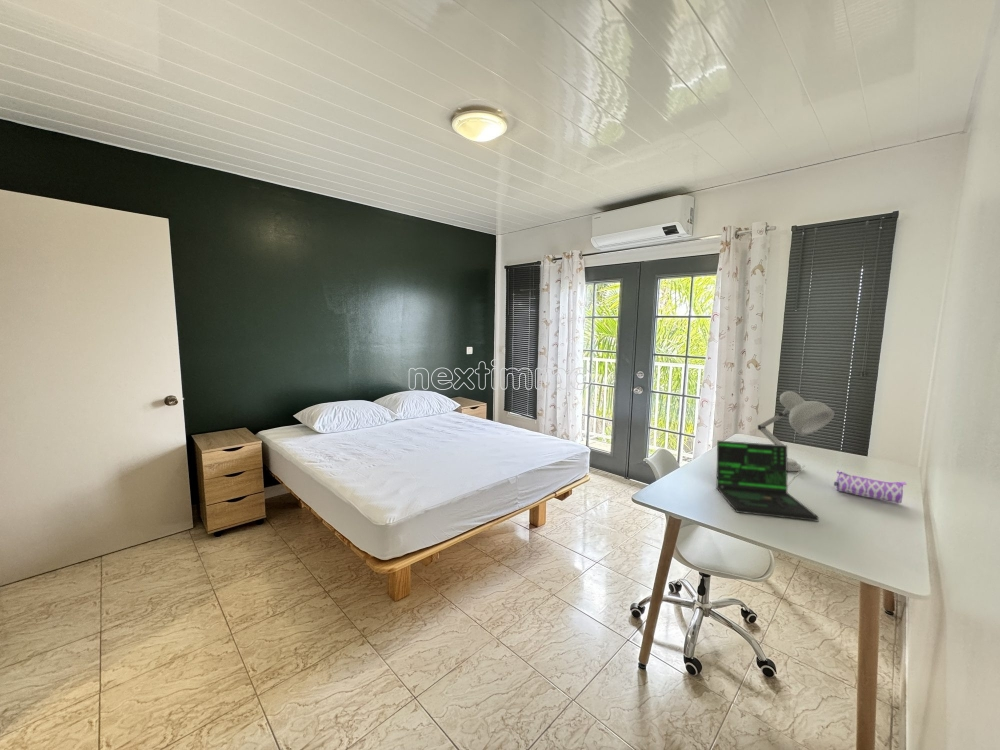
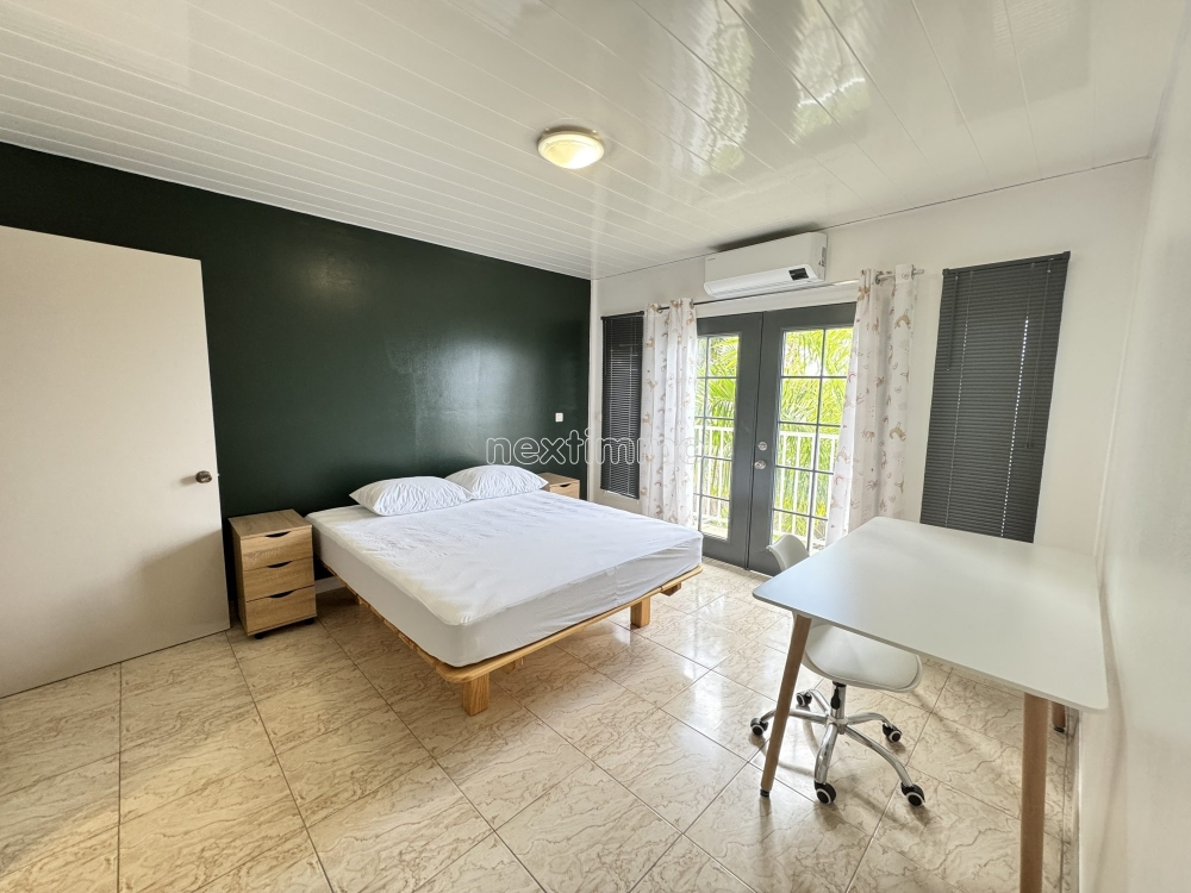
- laptop (773, 477)
- desk lamp (794, 429)
- pencil case (867, 486)
